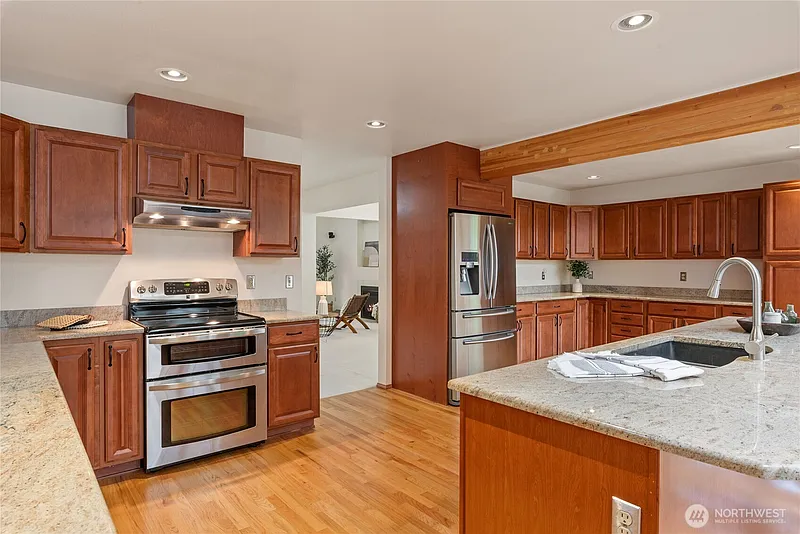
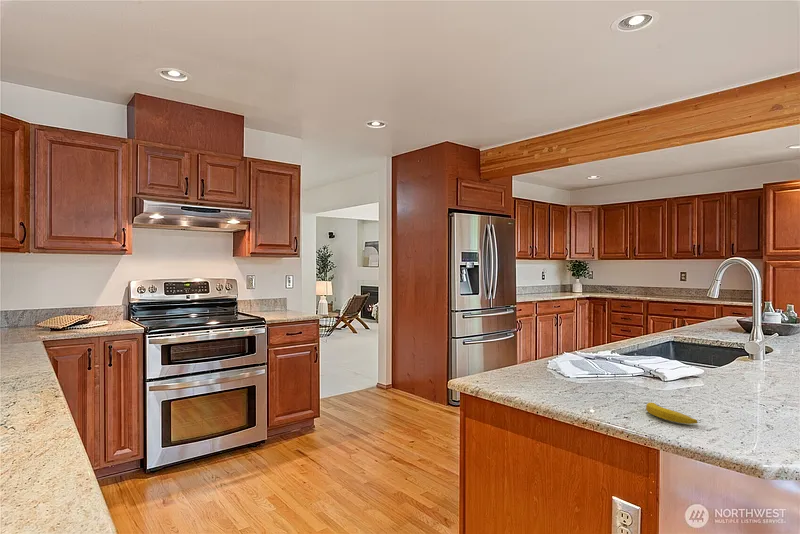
+ banana (667, 412)
